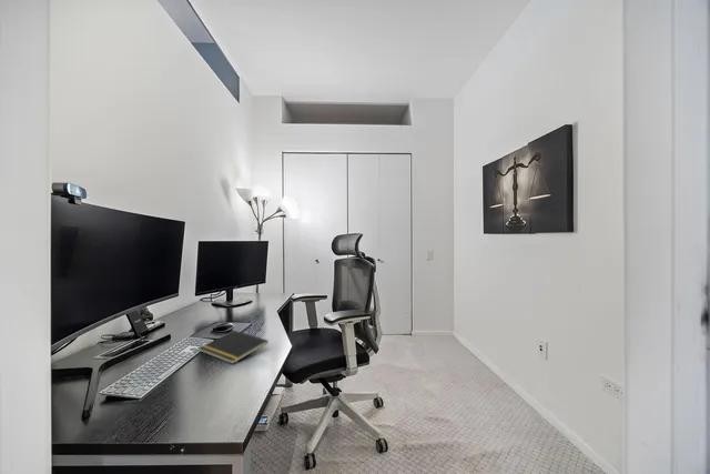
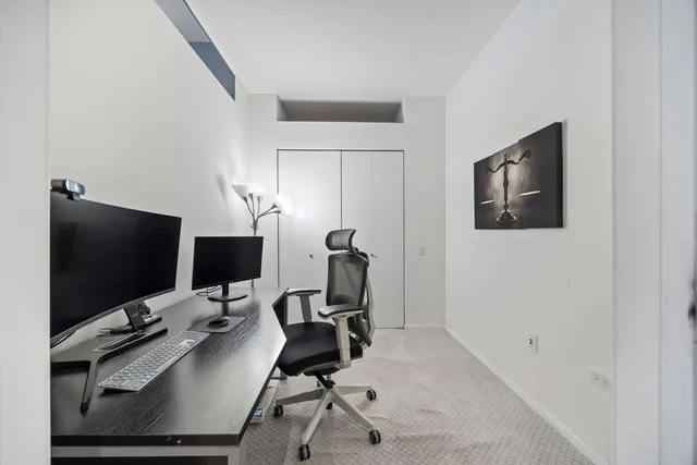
- notepad (233, 345)
